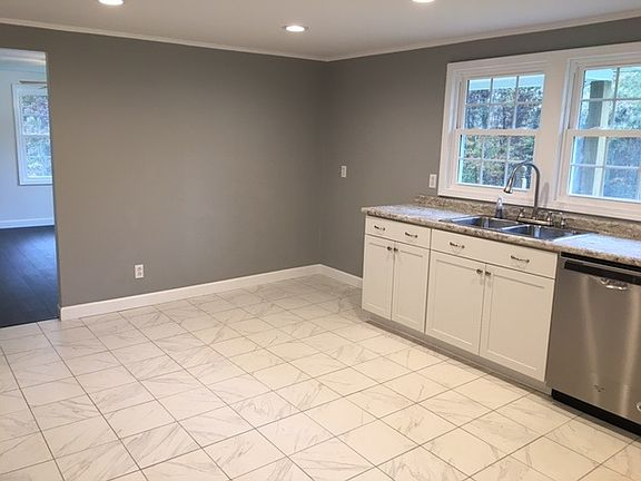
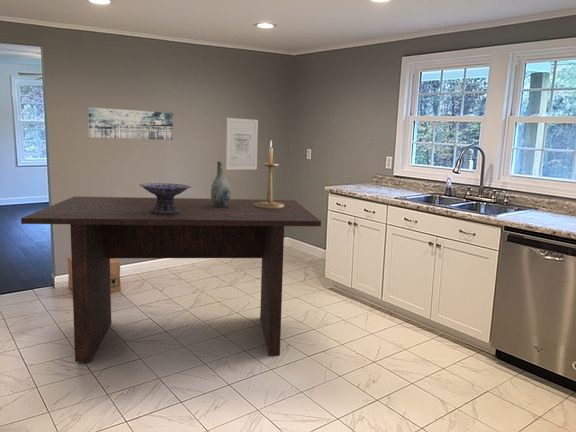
+ decorative bowl (165, 198)
+ dining table (183, 257)
+ cardboard box (110, 274)
+ candlestick (270, 173)
+ vase (220, 183)
+ wall art (132, 124)
+ wall art (242, 144)
